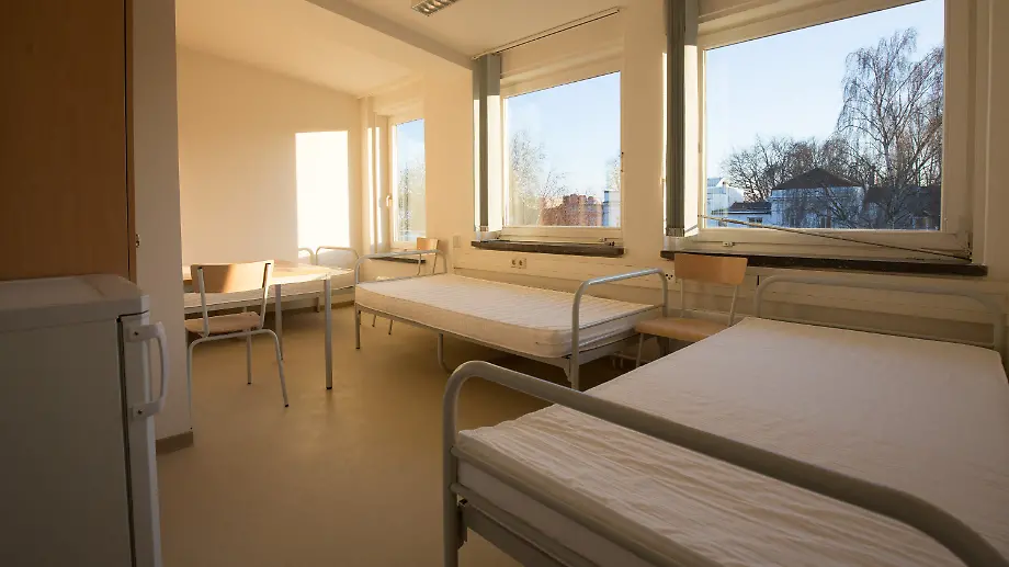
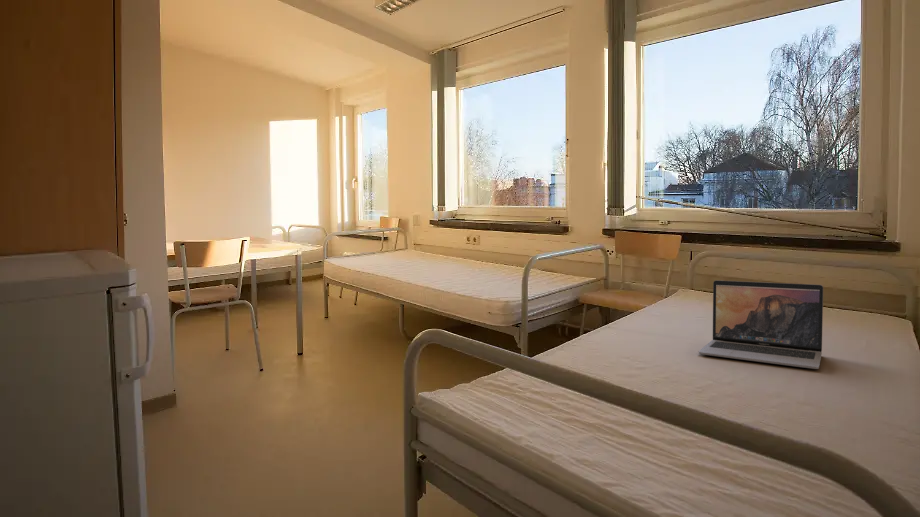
+ laptop (760, 320)
